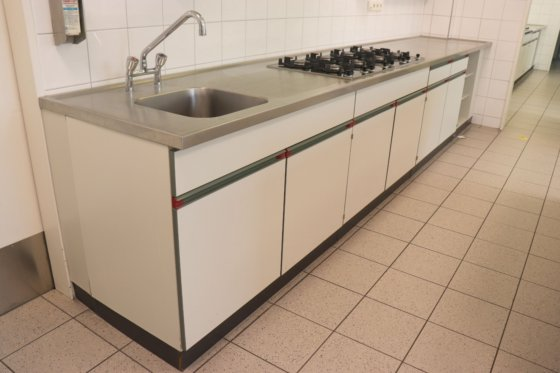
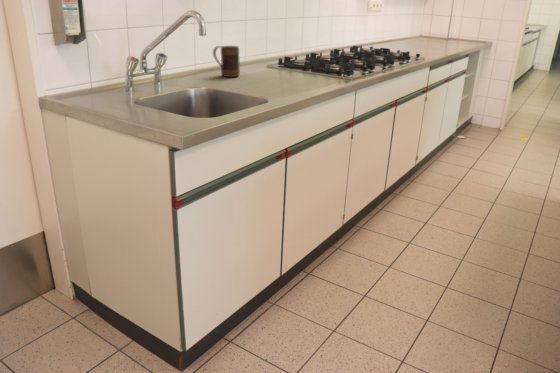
+ mug (226, 61)
